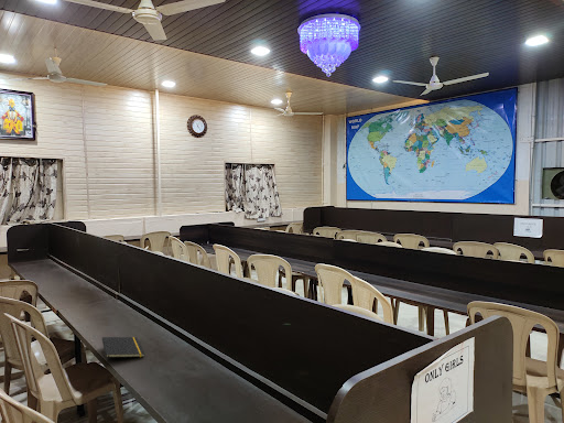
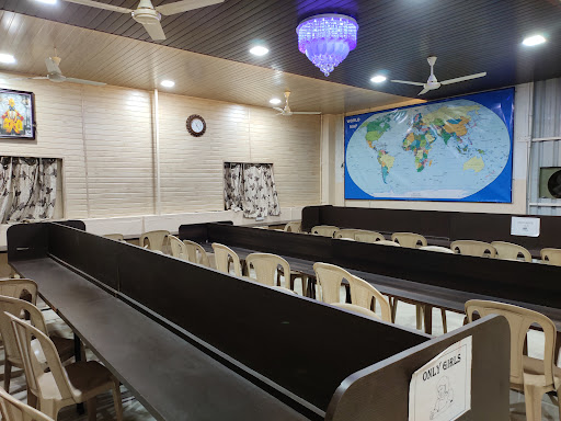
- notepad (122, 346)
